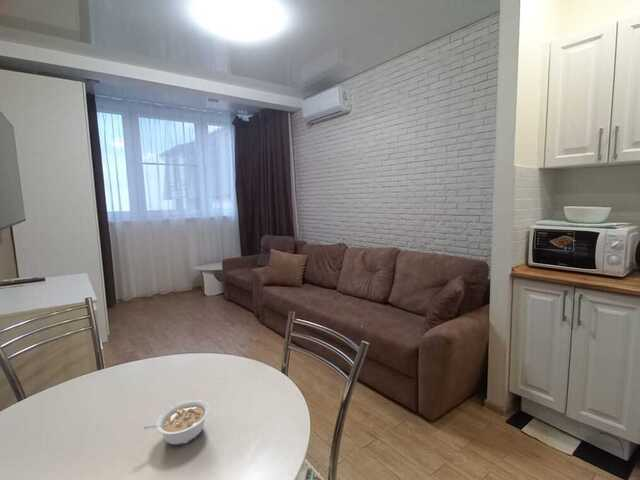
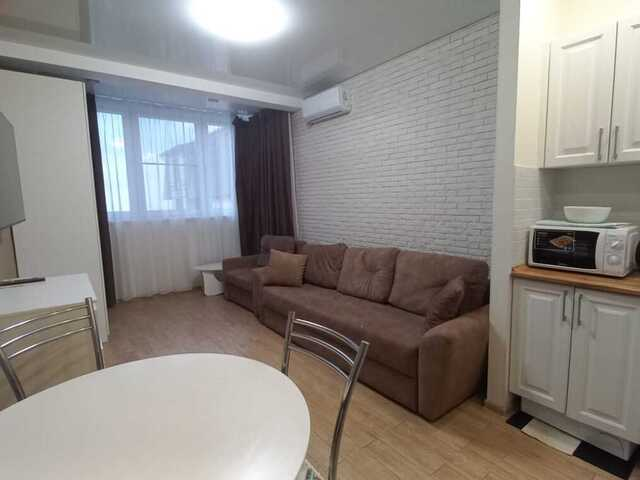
- legume (182, 423)
